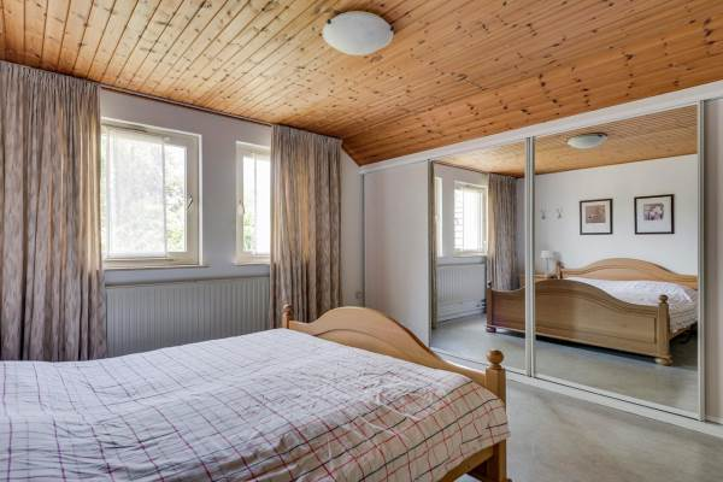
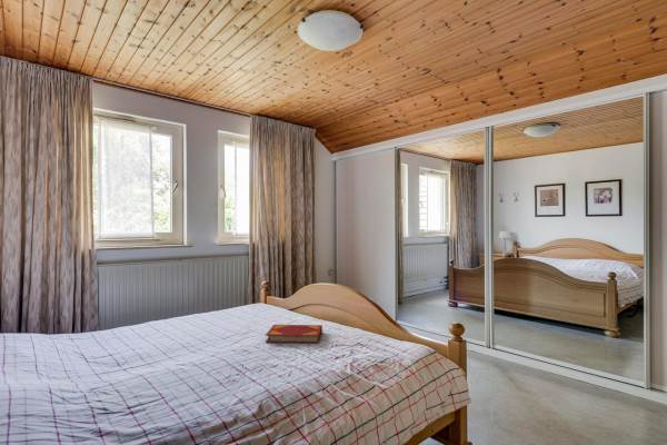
+ hardback book (295, 333)
